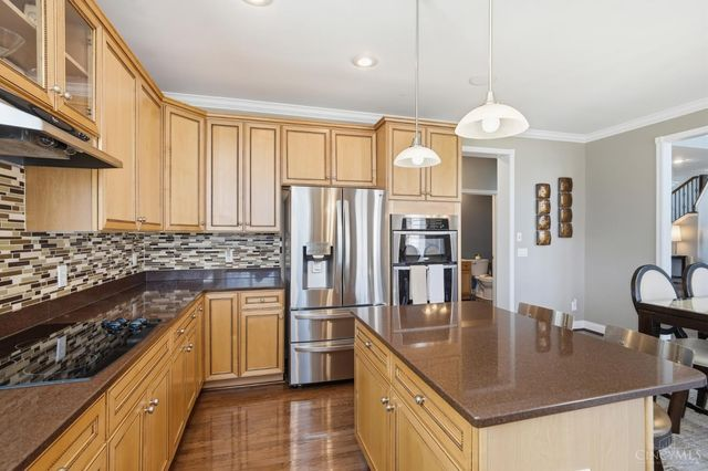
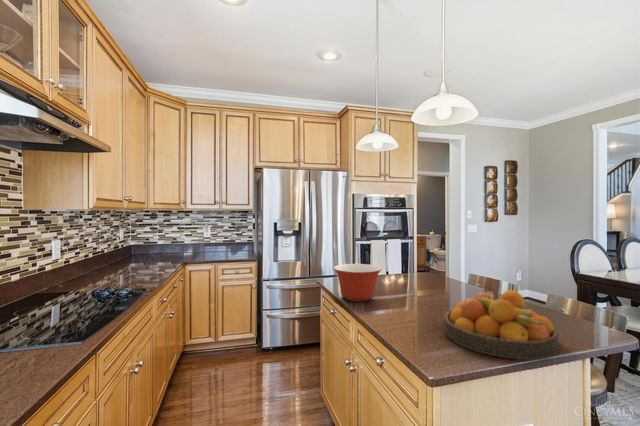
+ fruit bowl (496, 315)
+ mixing bowl (357, 282)
